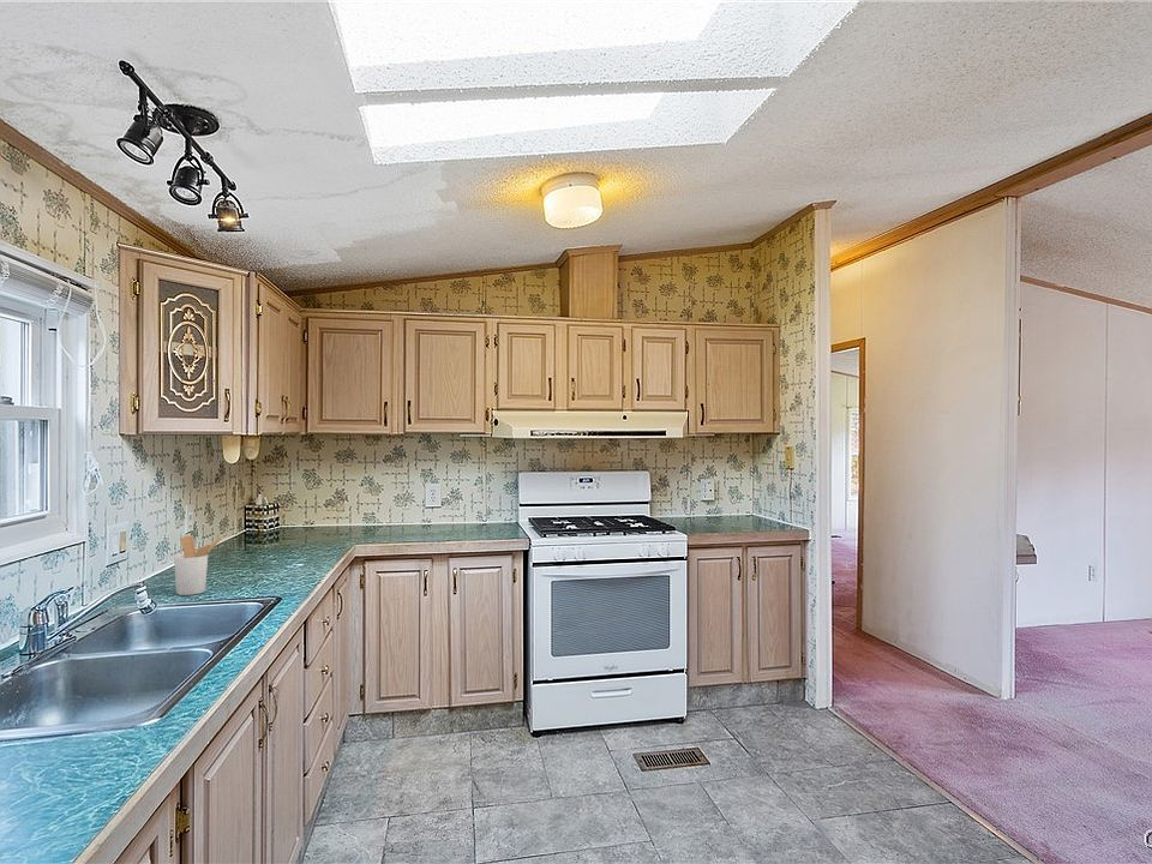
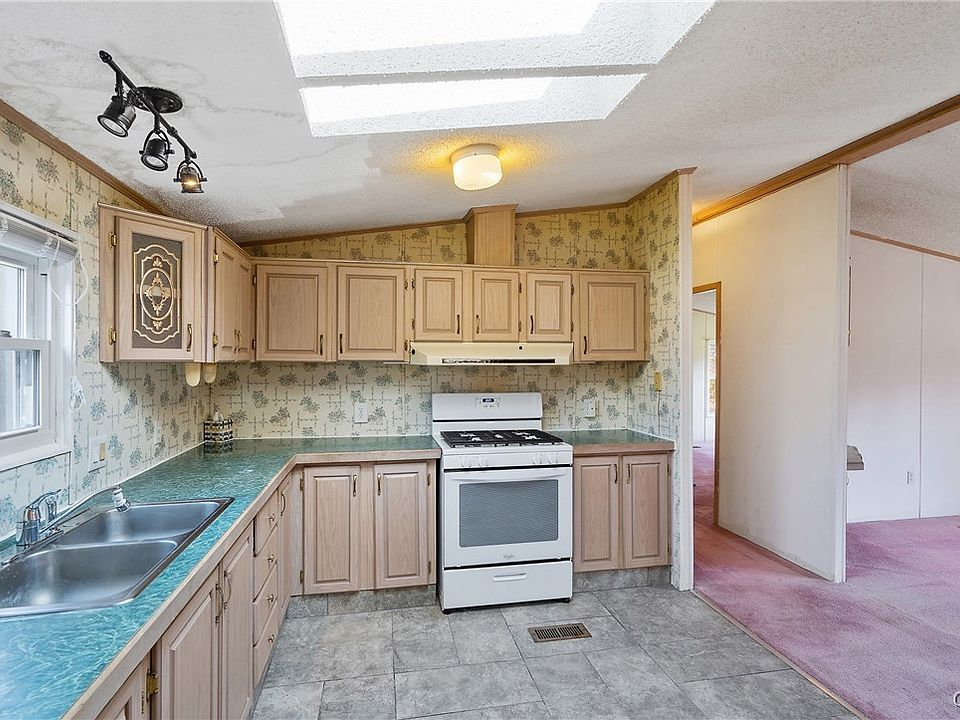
- utensil holder (199, 563)
